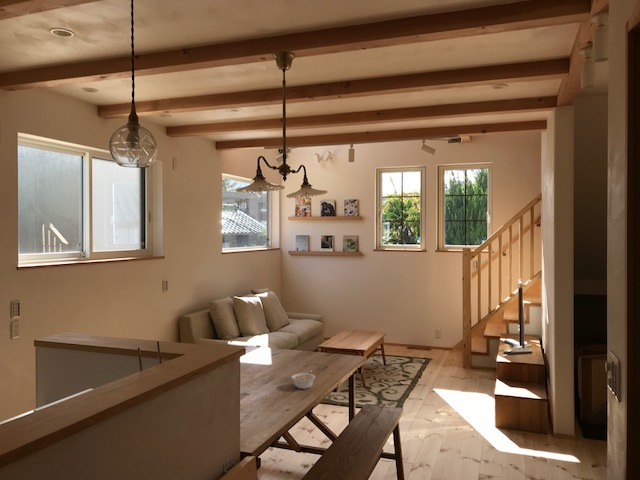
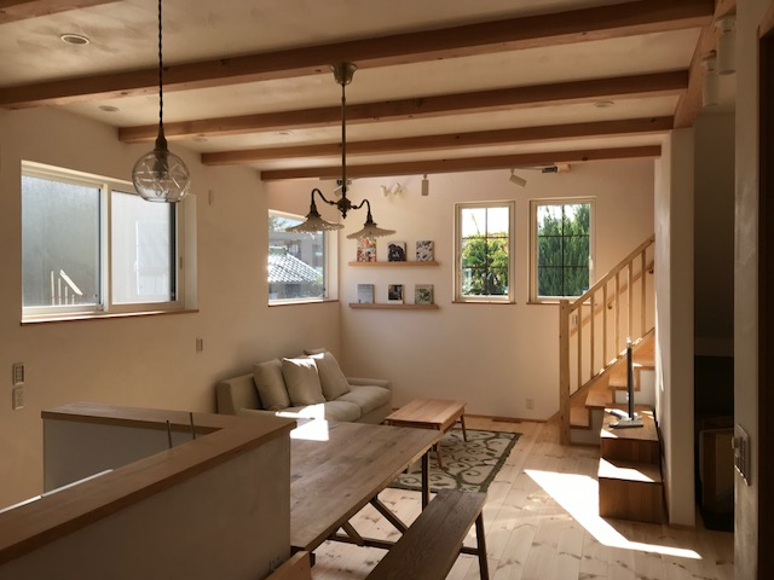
- legume (303, 380)
